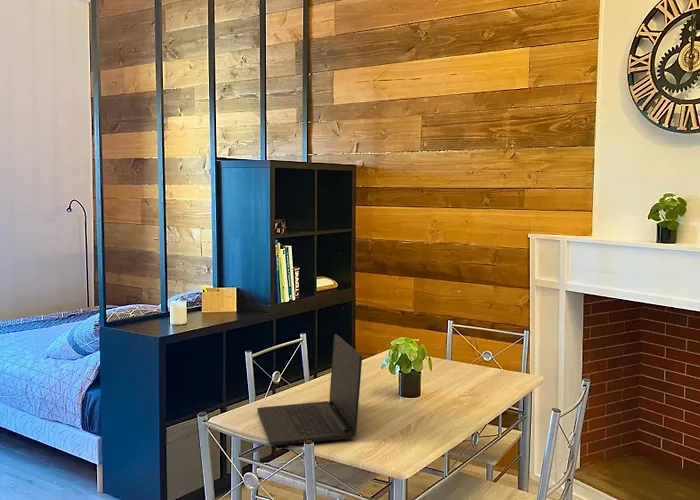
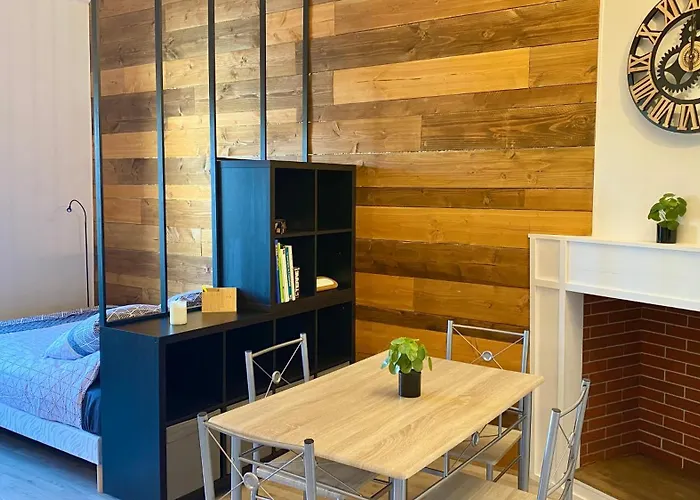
- laptop (306, 403)
